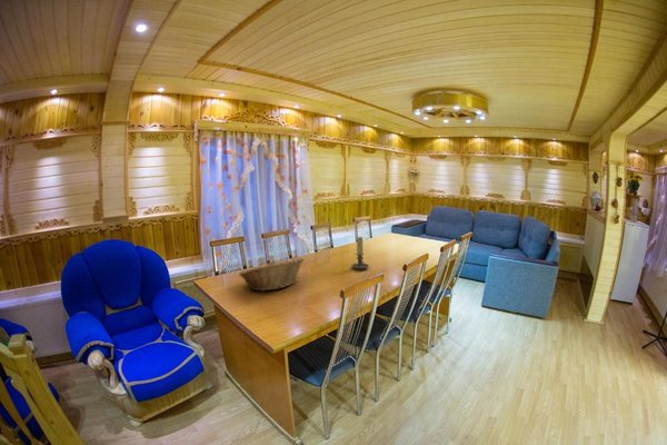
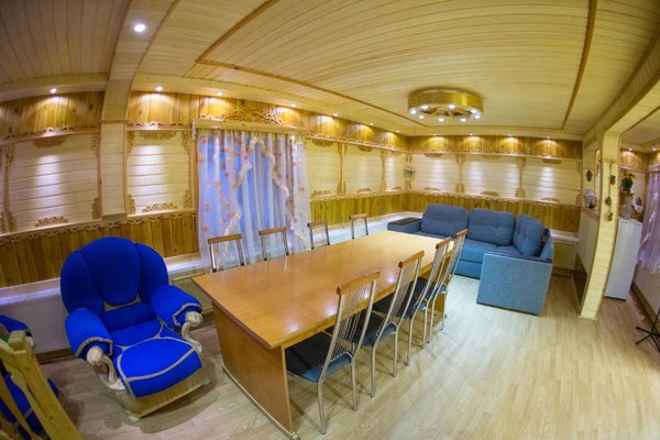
- candle holder (360, 251)
- fruit basket (273, 271)
